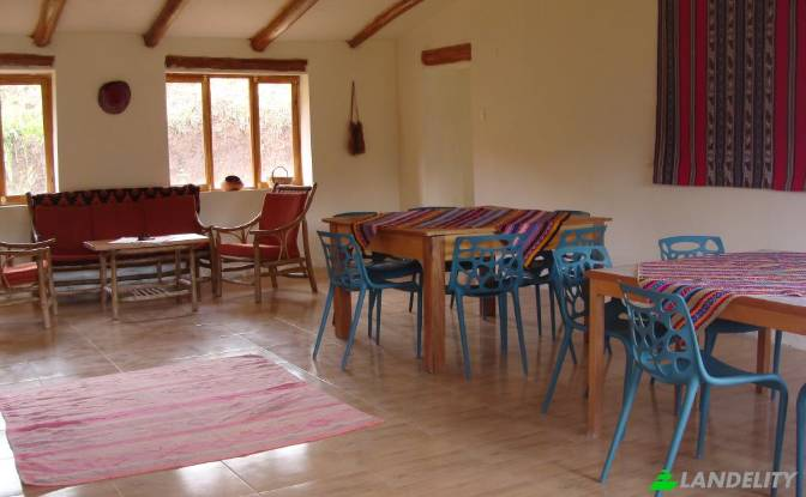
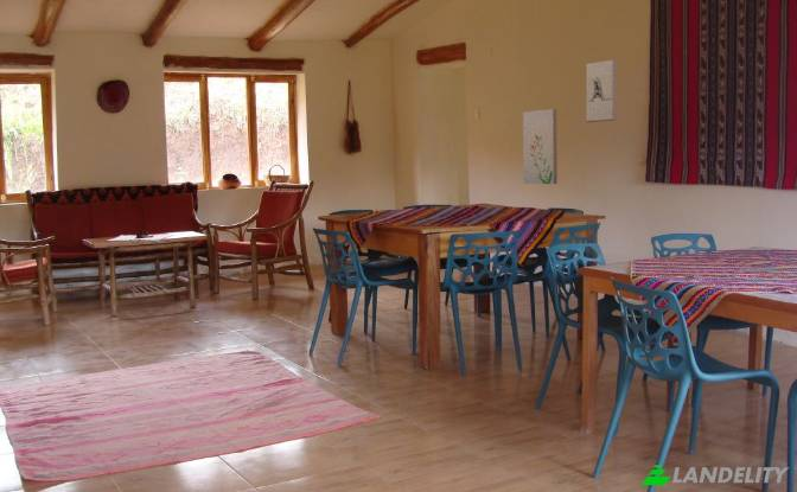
+ wall sculpture (601, 91)
+ wall art (540, 147)
